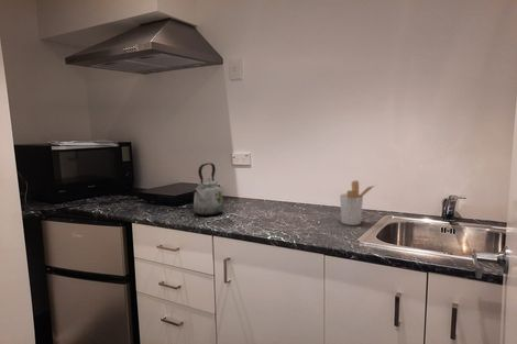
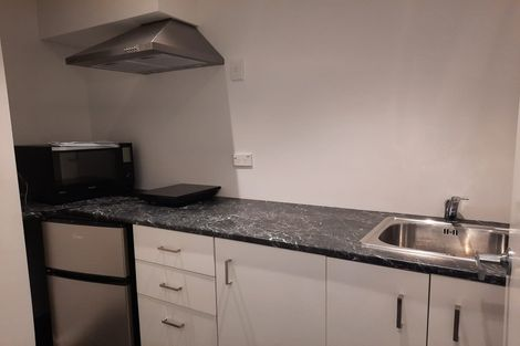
- utensil holder (356, 202)
- kettle (205, 189)
